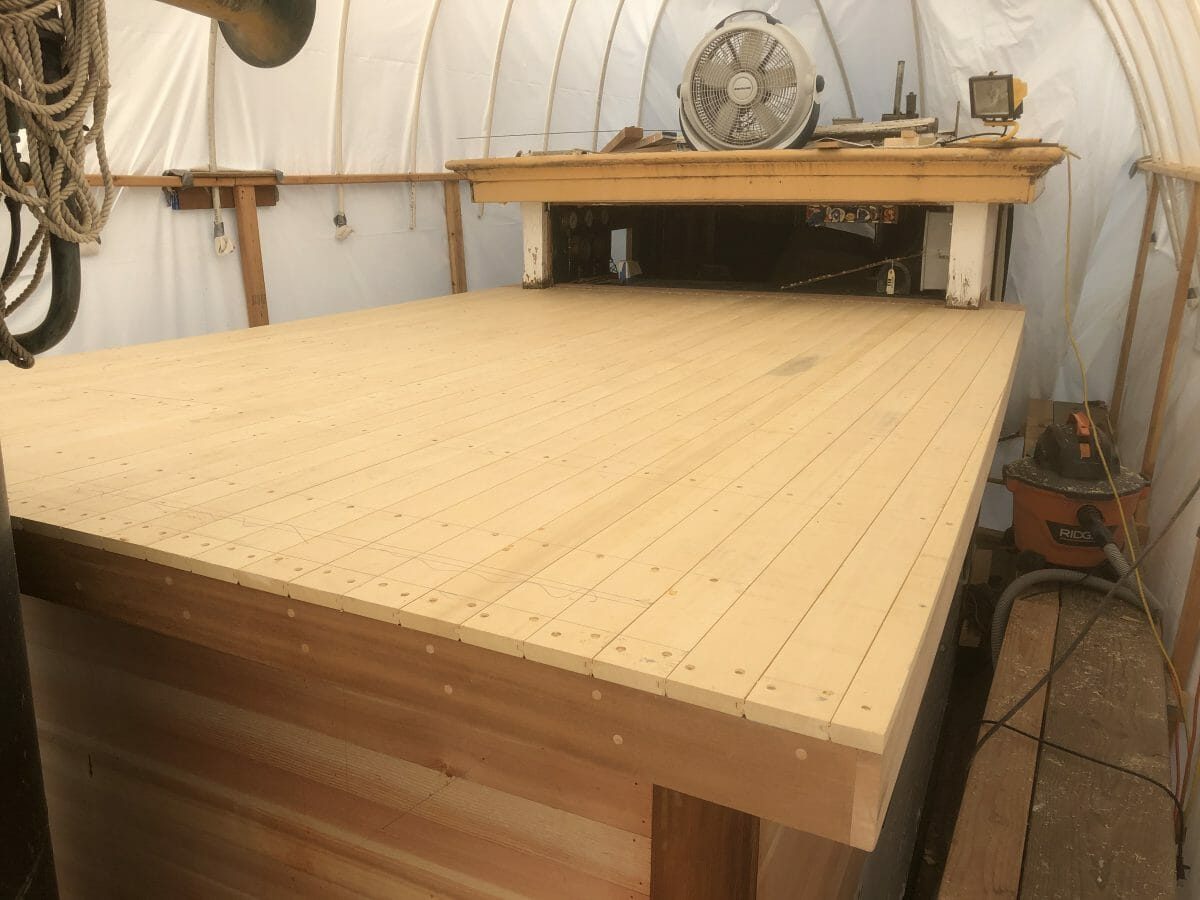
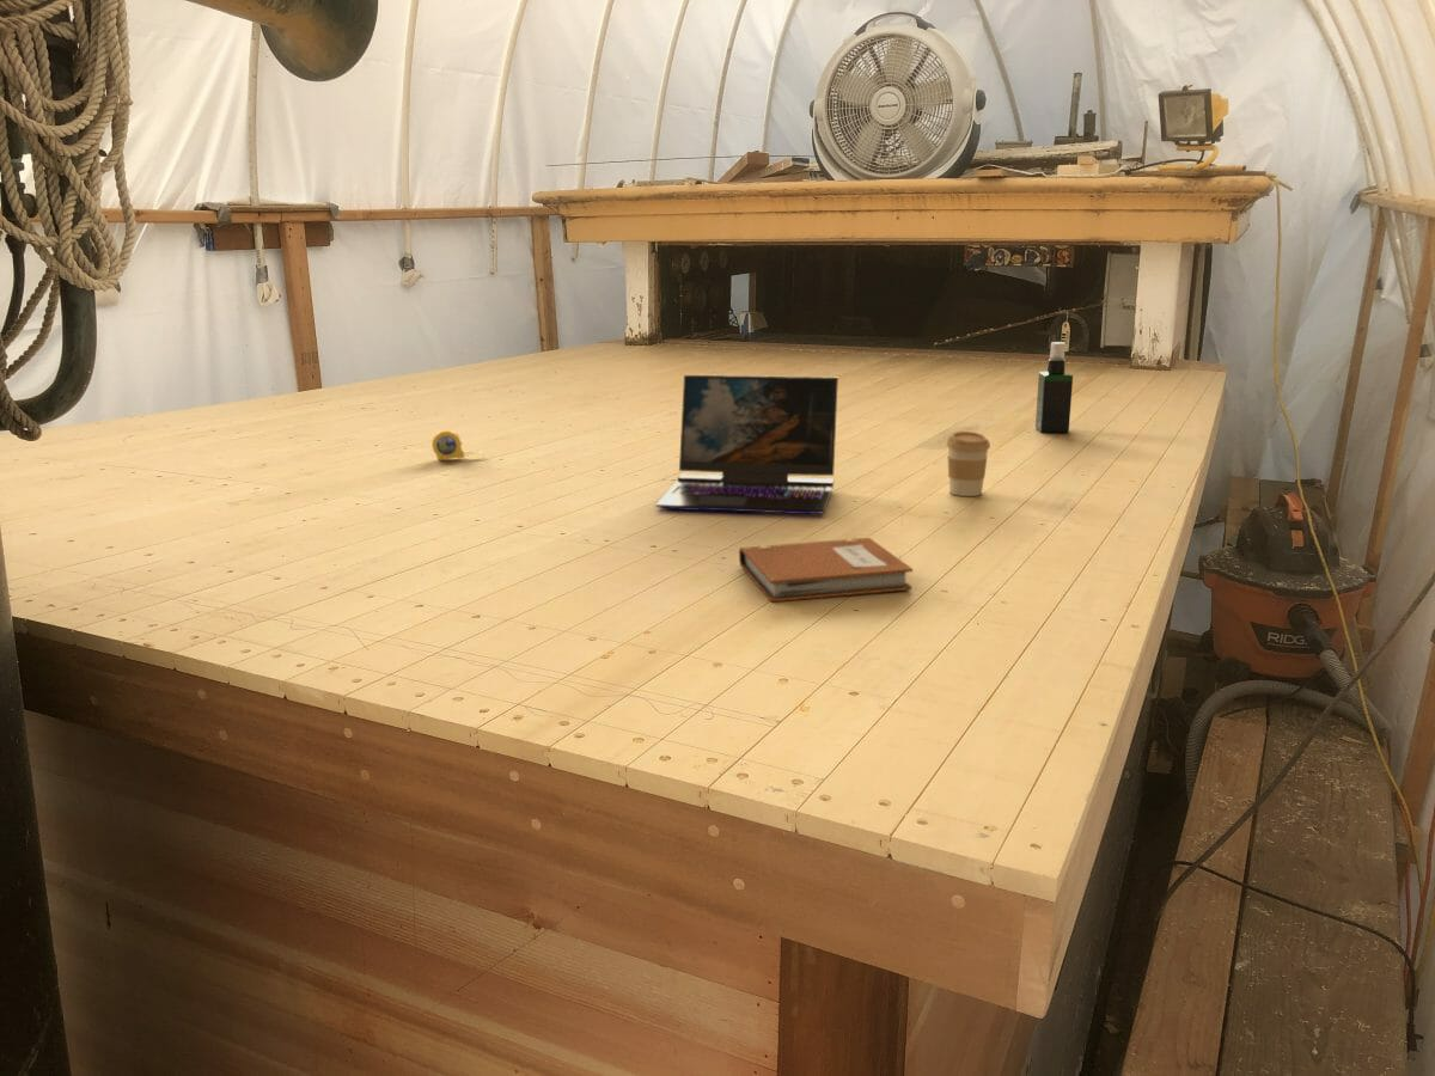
+ coffee cup (966, 463)
+ spray bottle (1055, 386)
+ notebook (825, 565)
+ tape measure (457, 444)
+ laptop (750, 441)
